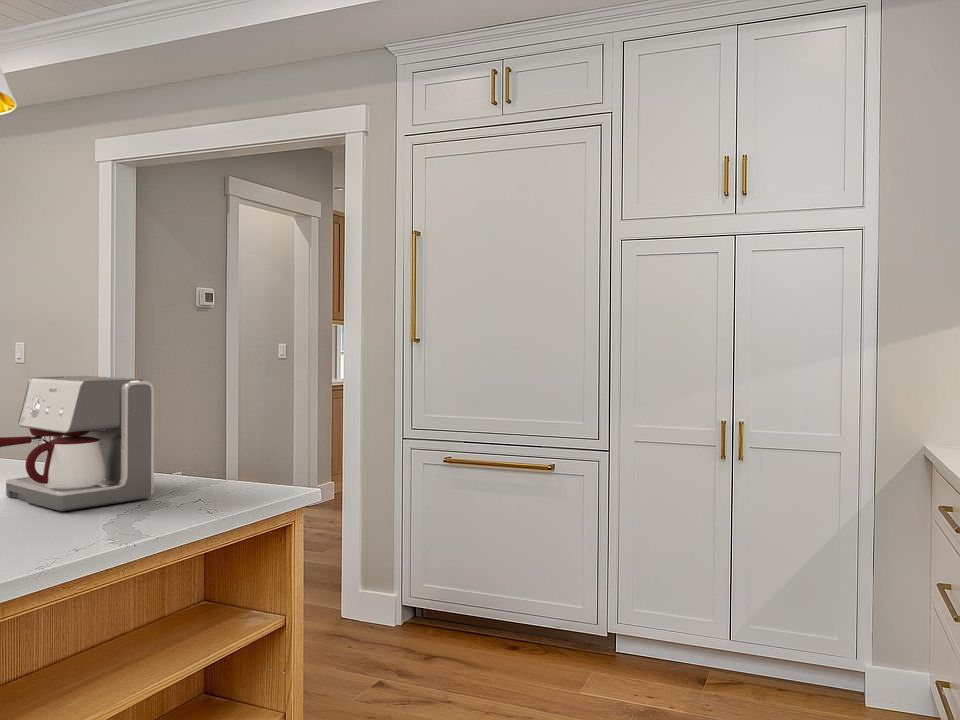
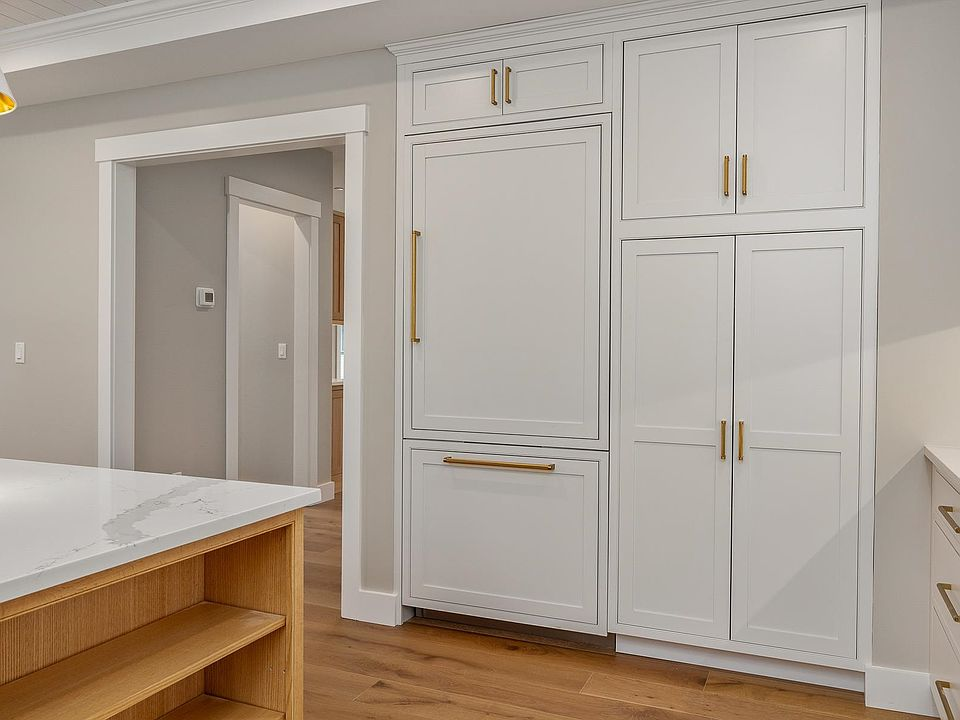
- coffee maker (81, 437)
